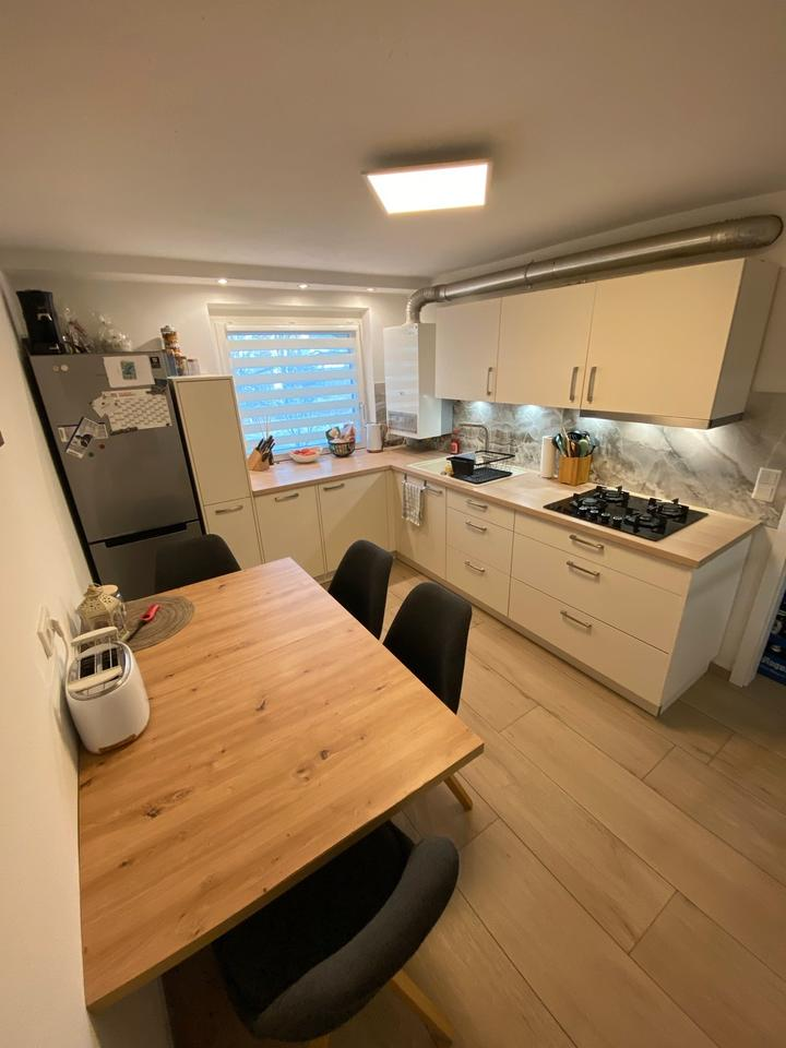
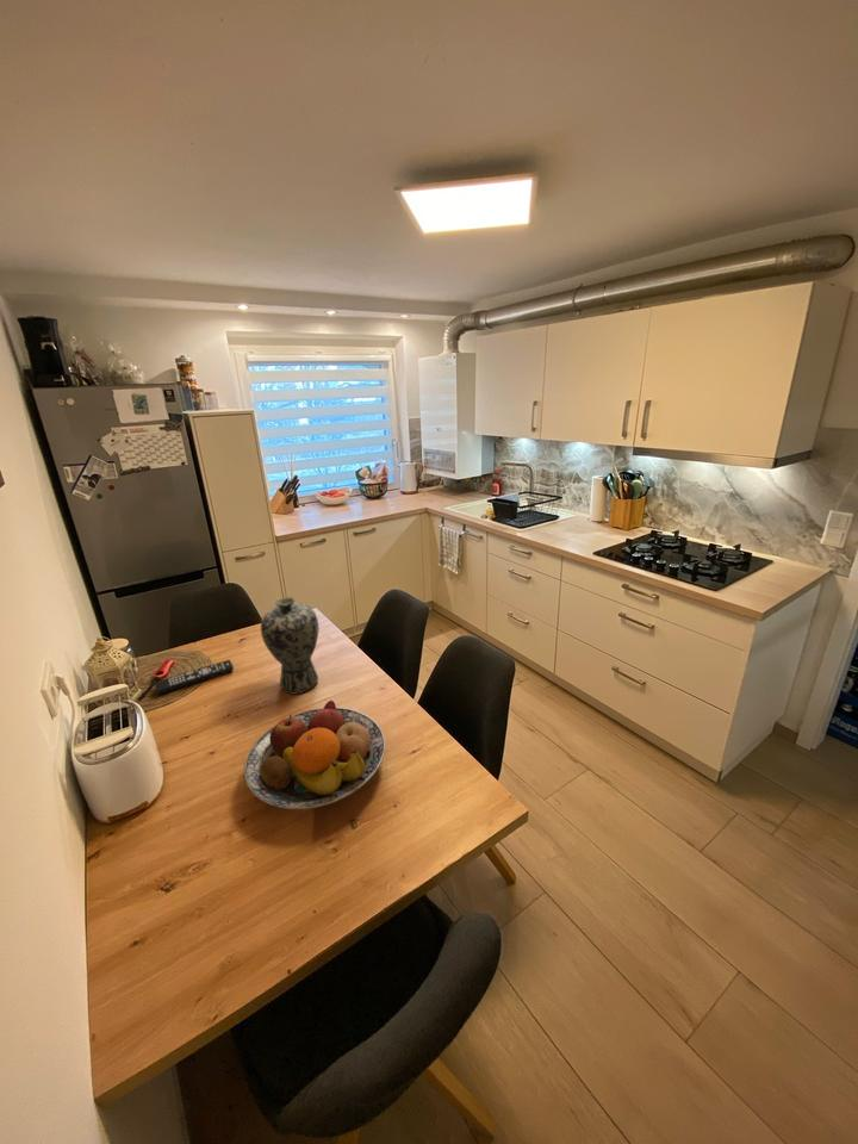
+ fruit bowl (316, 746)
+ remote control (195, 676)
+ vase (292, 644)
